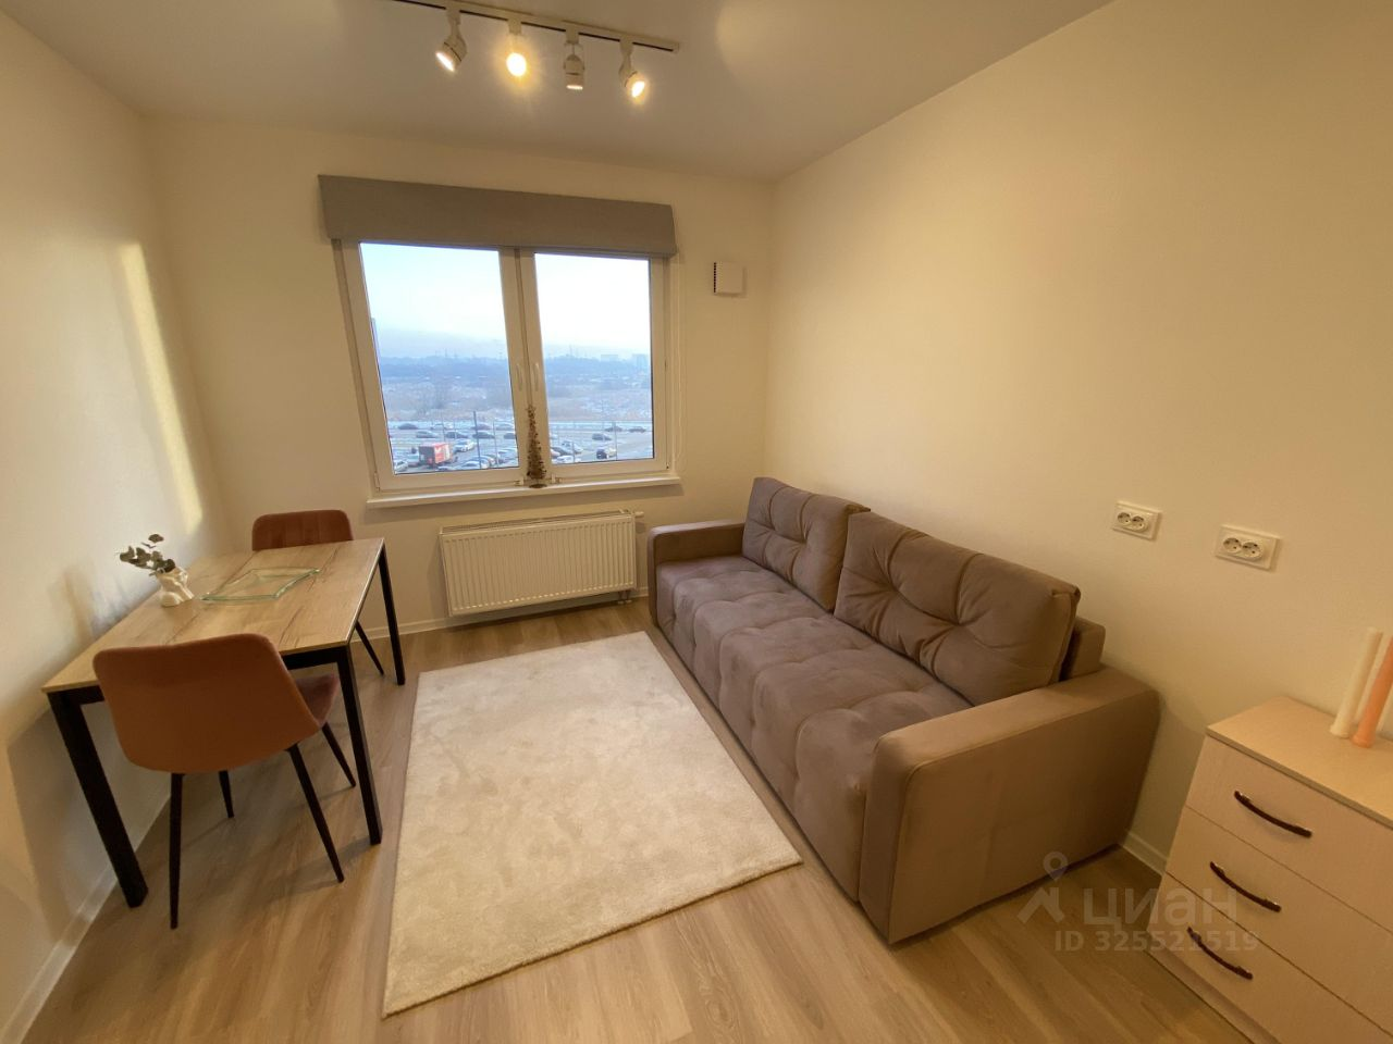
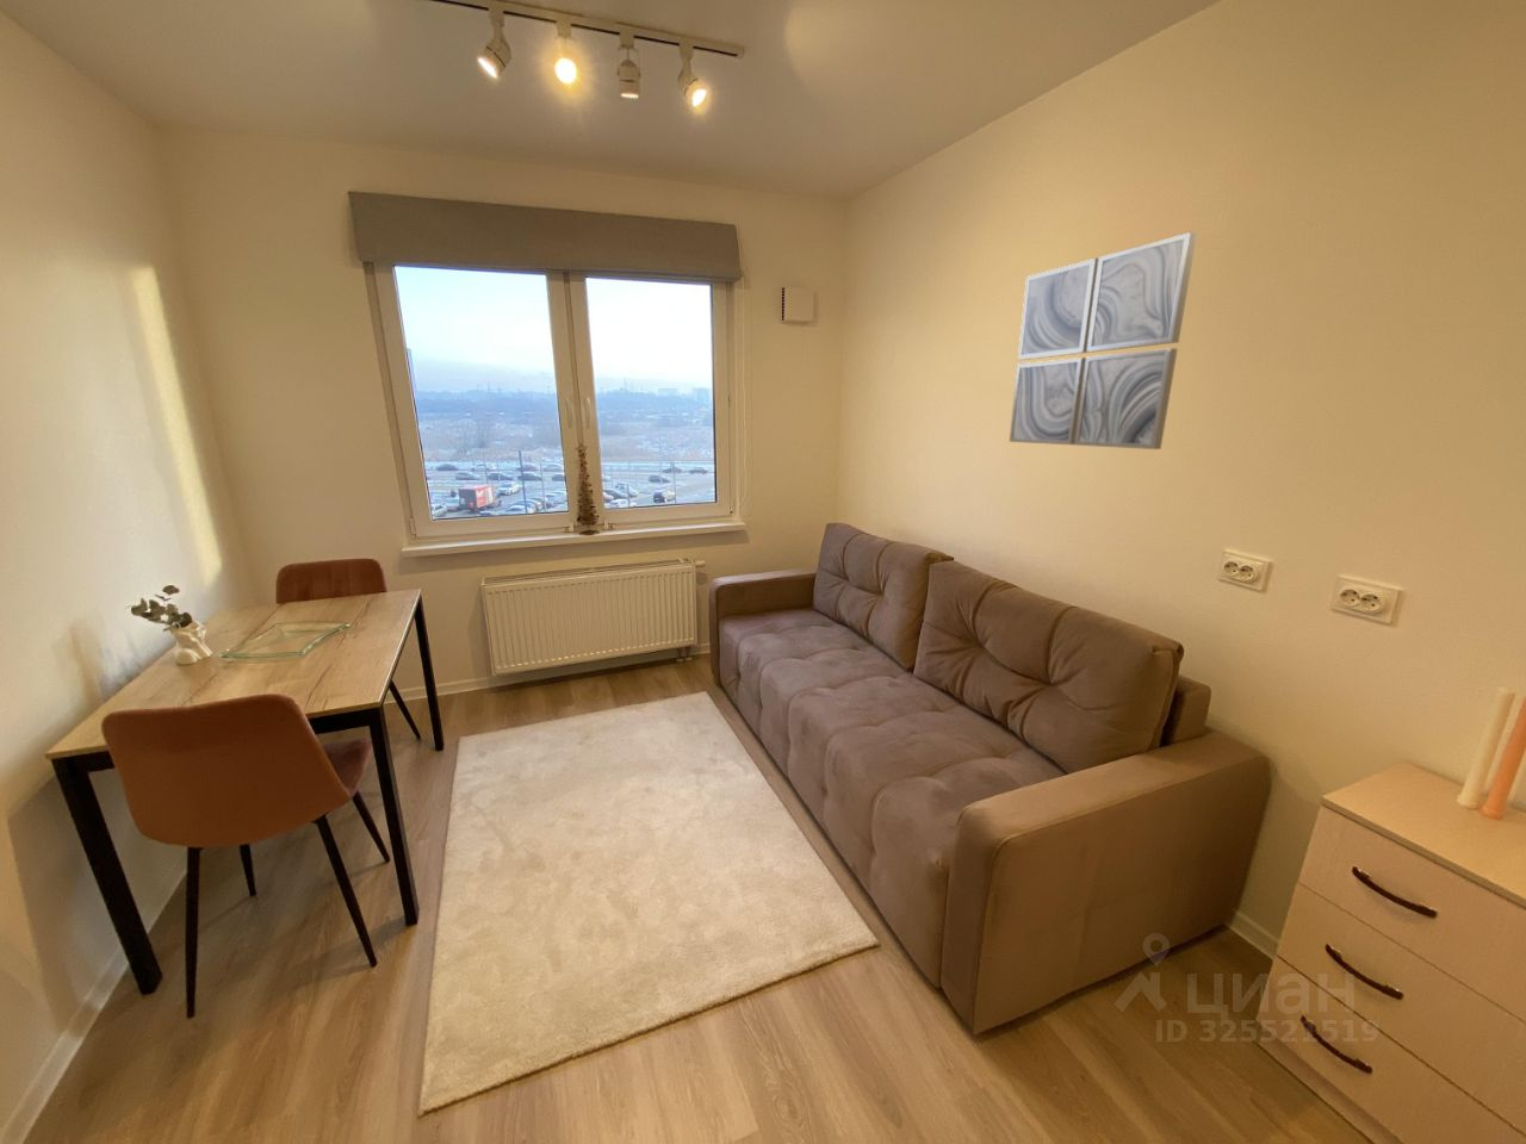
+ wall art (1089, 357)
